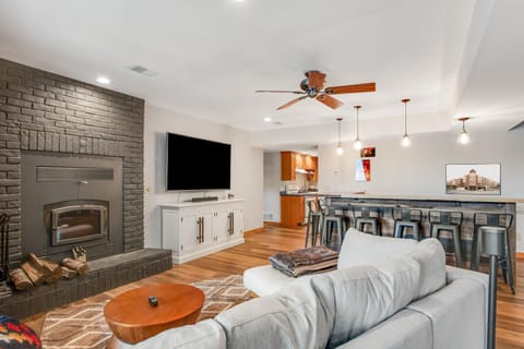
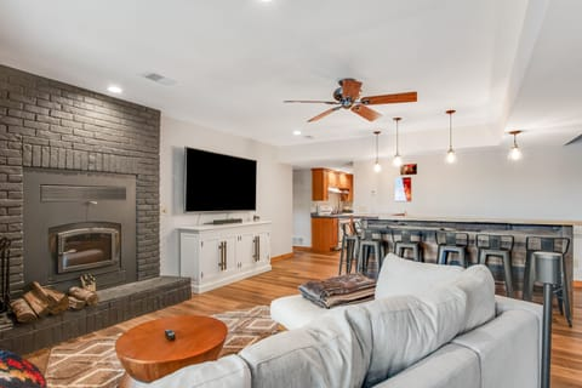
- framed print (472, 179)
